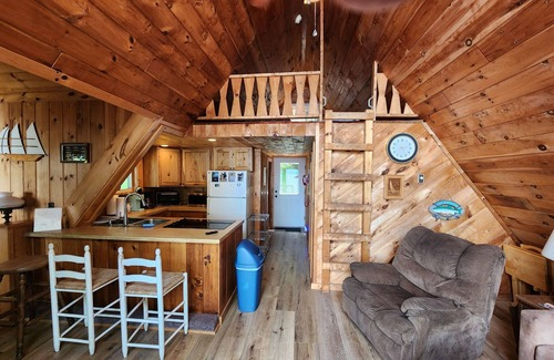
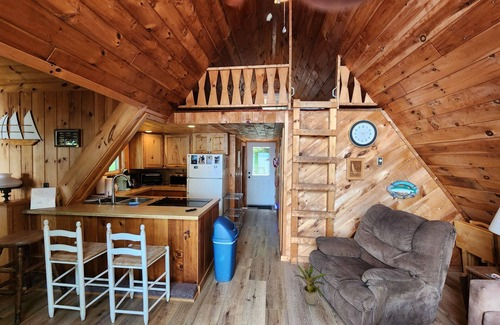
+ potted plant (309, 285)
